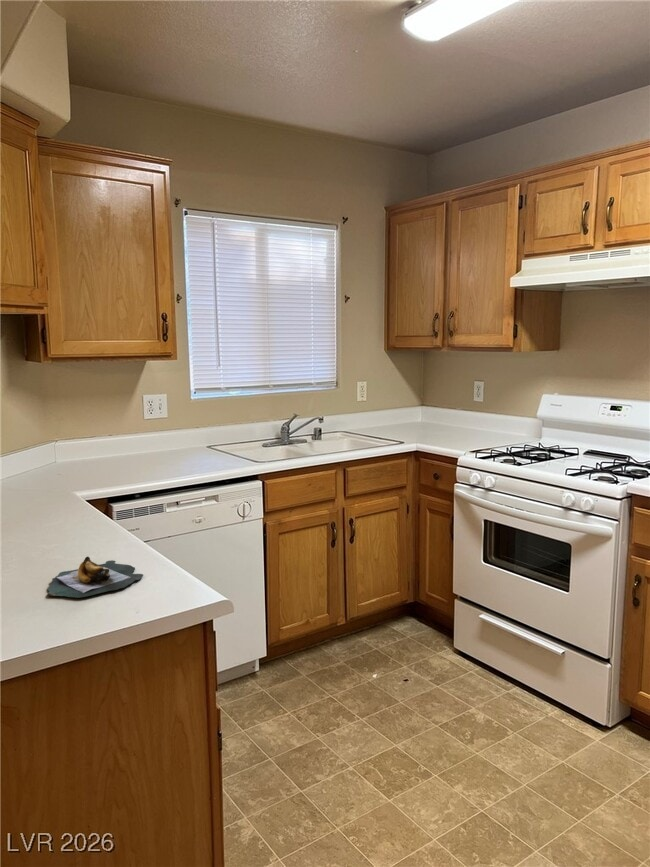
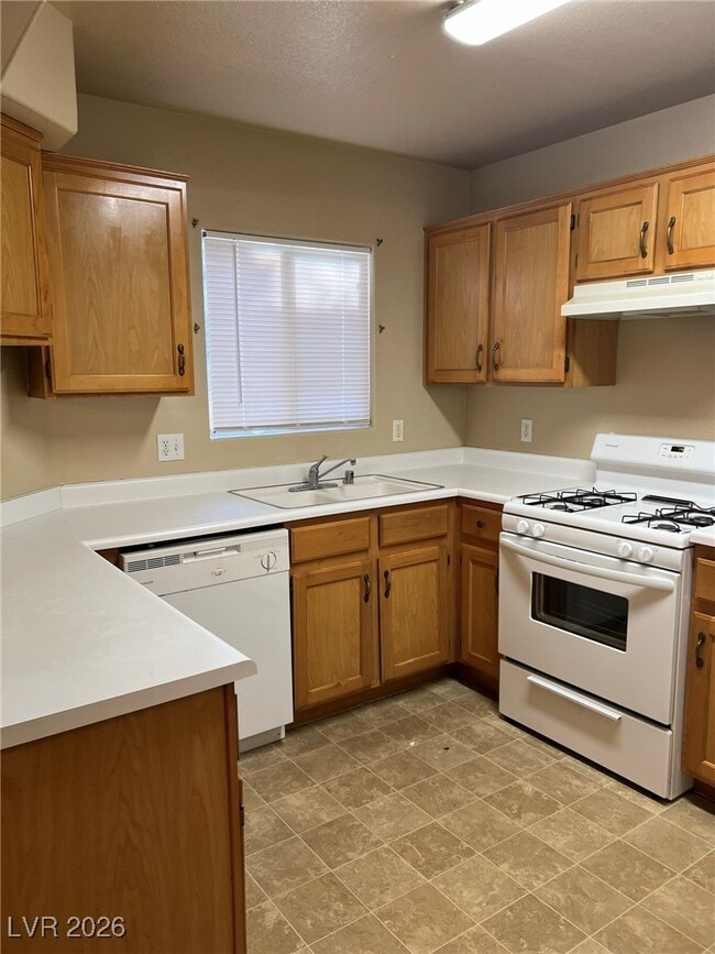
- banana bunch (93, 568)
